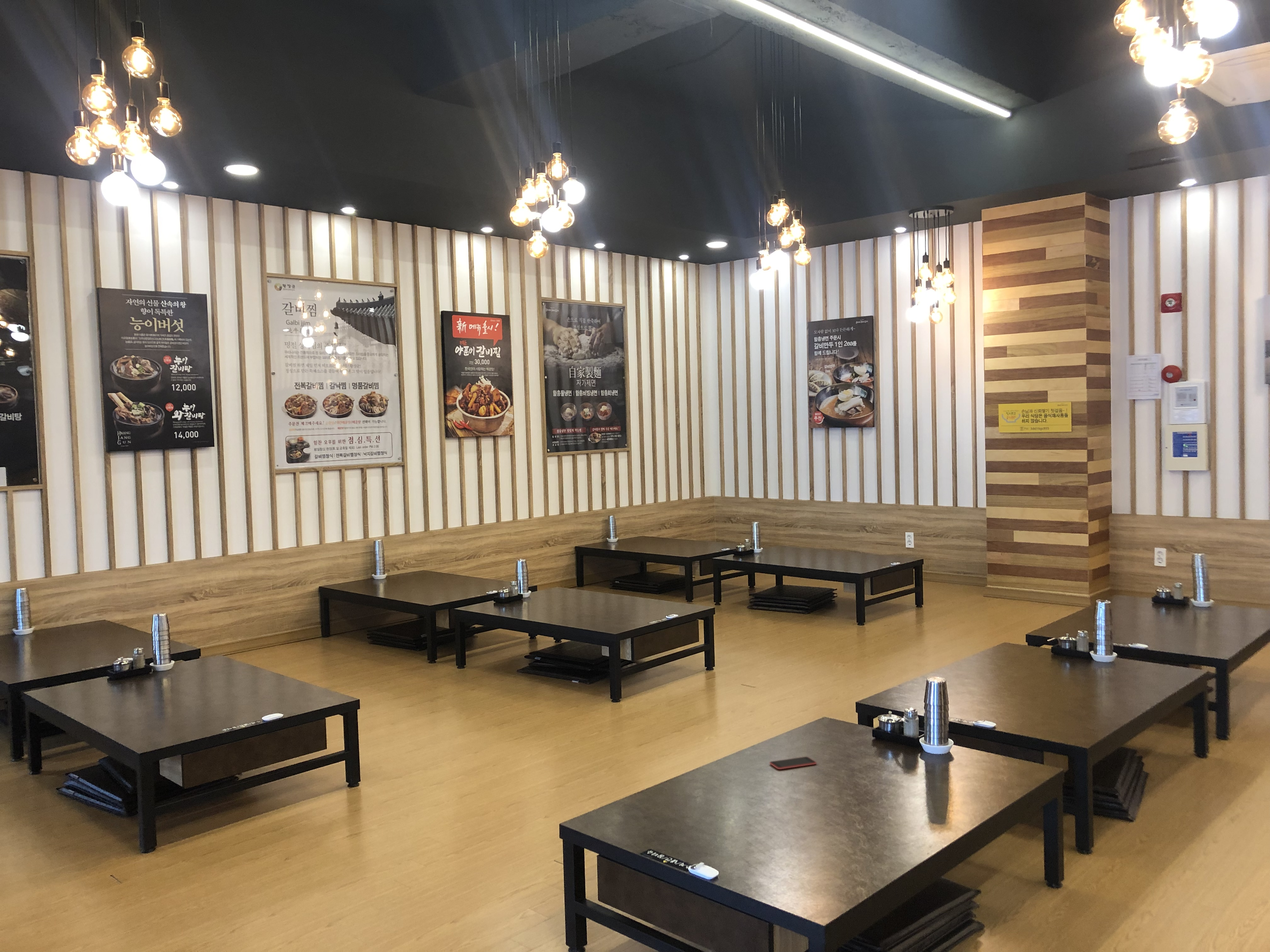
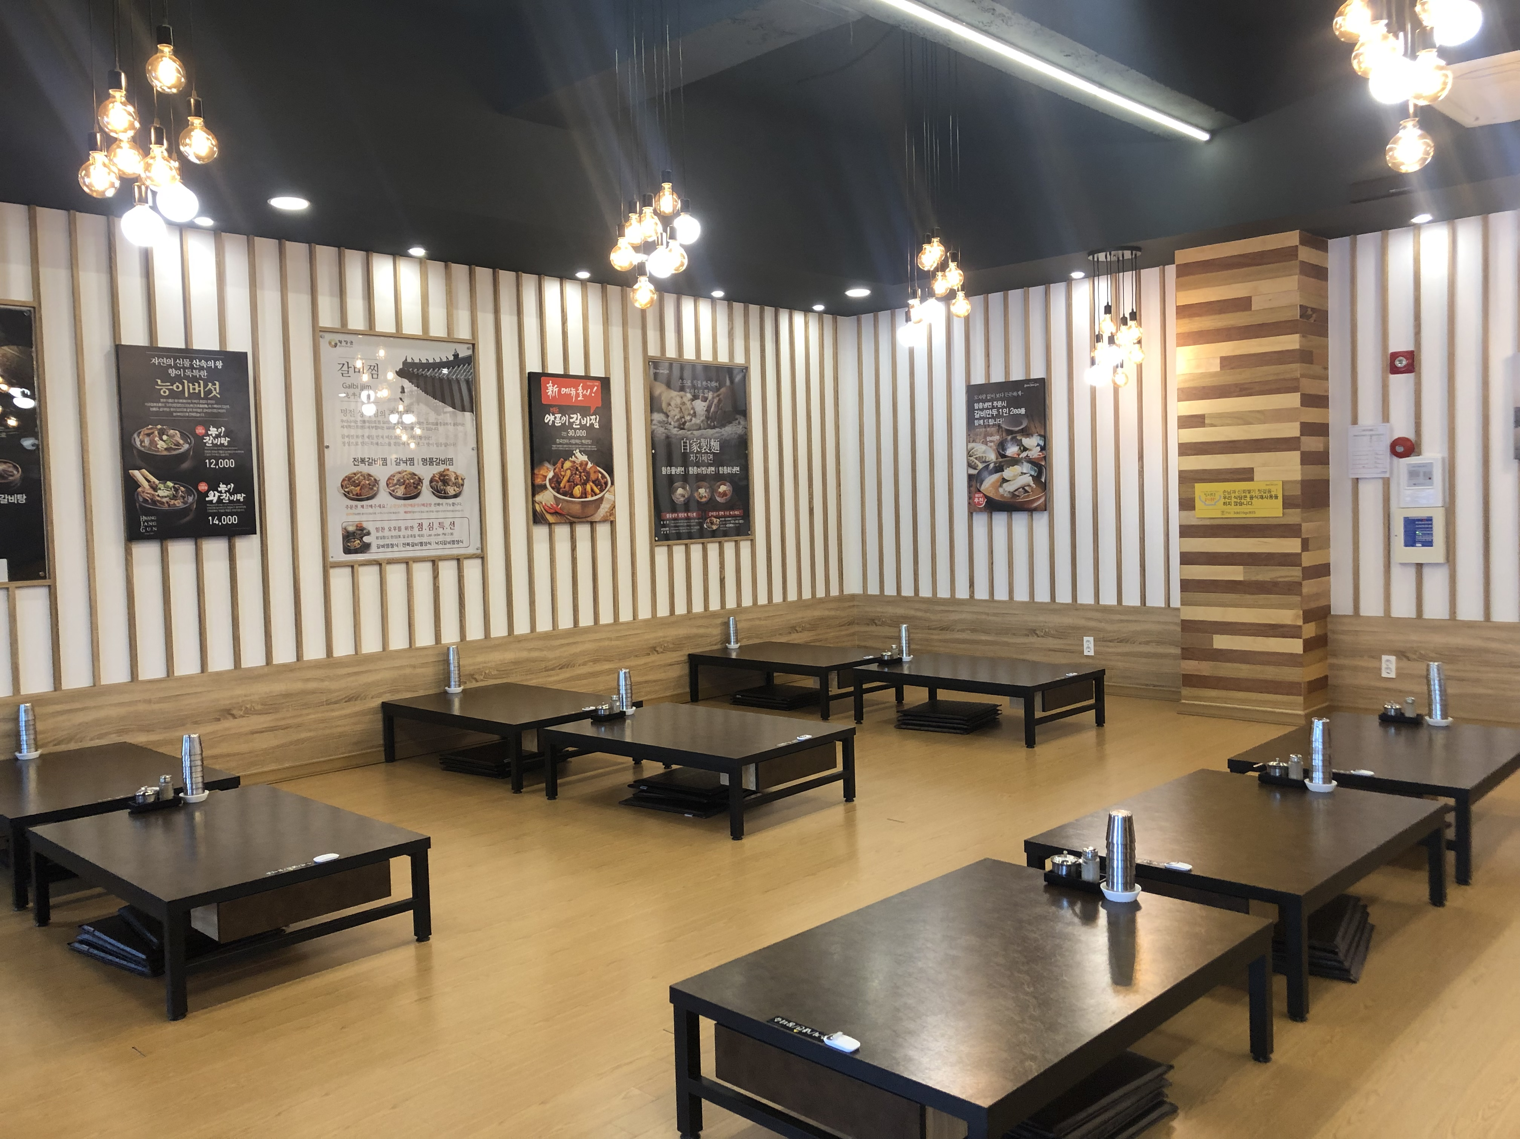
- smartphone (793, 763)
